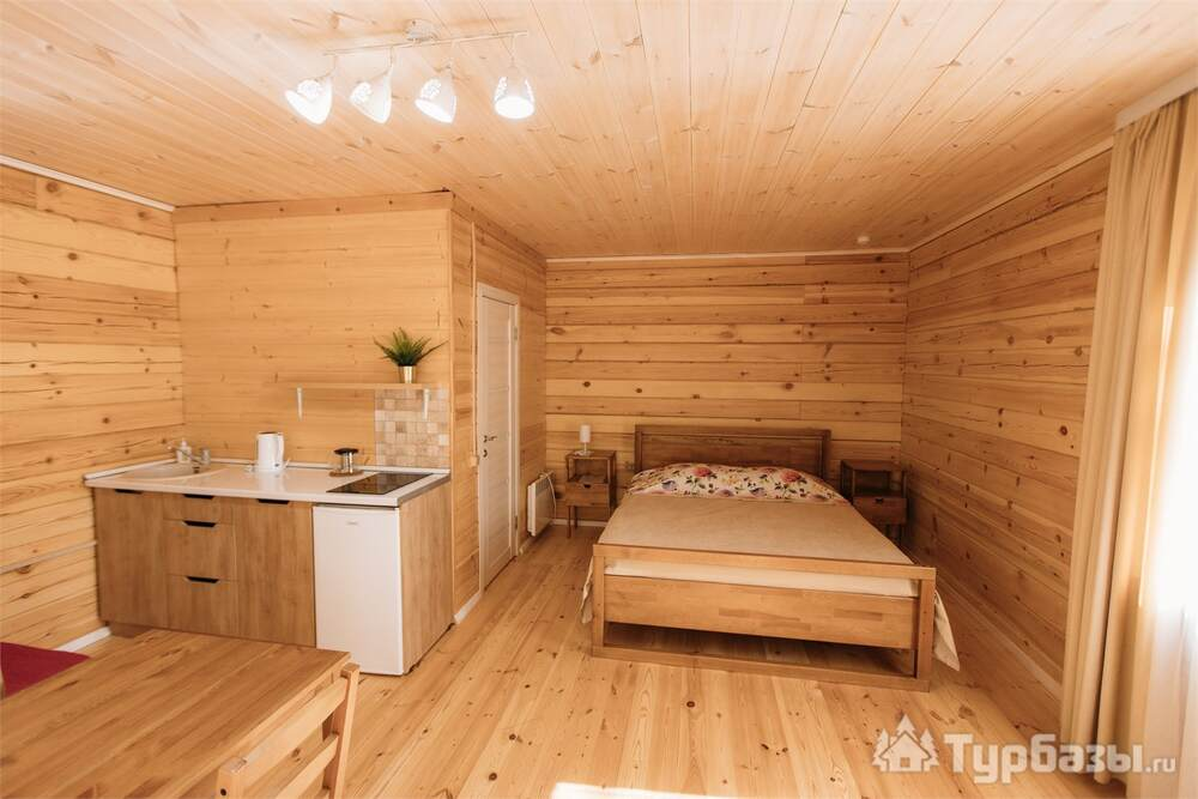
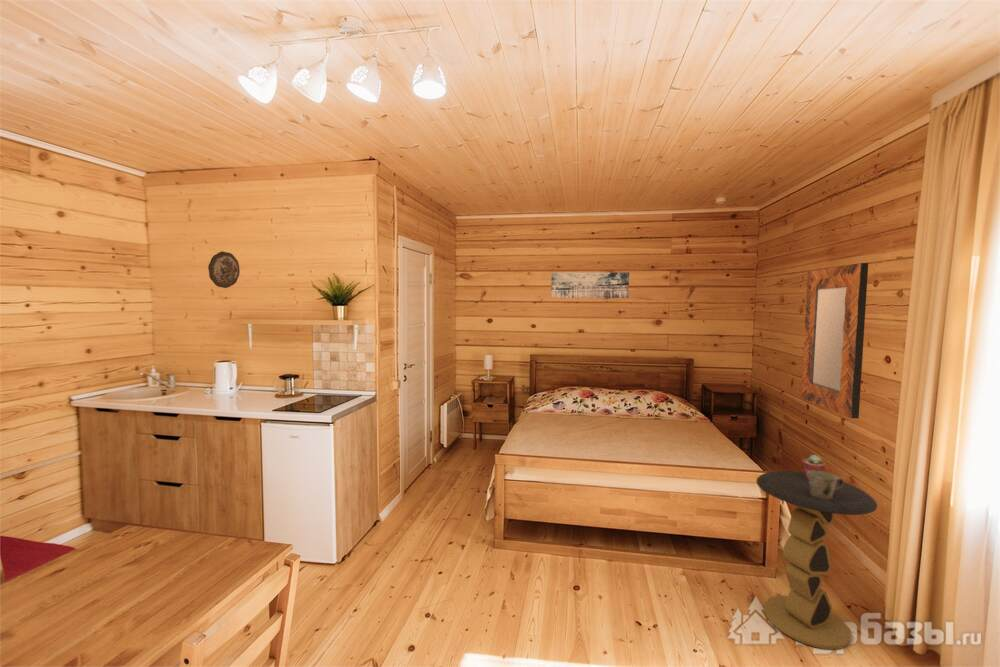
+ decorative plate (225, 269)
+ potted succulent (813, 466)
+ side table (809, 554)
+ home mirror (830, 338)
+ wall art (589, 285)
+ mug (824, 484)
